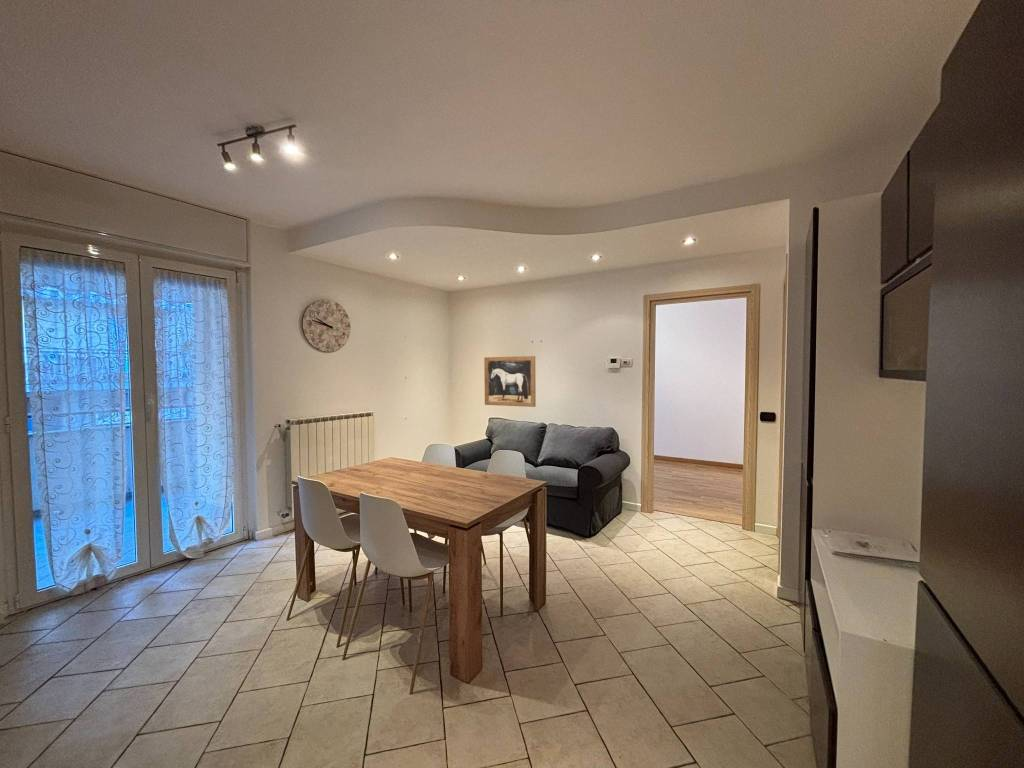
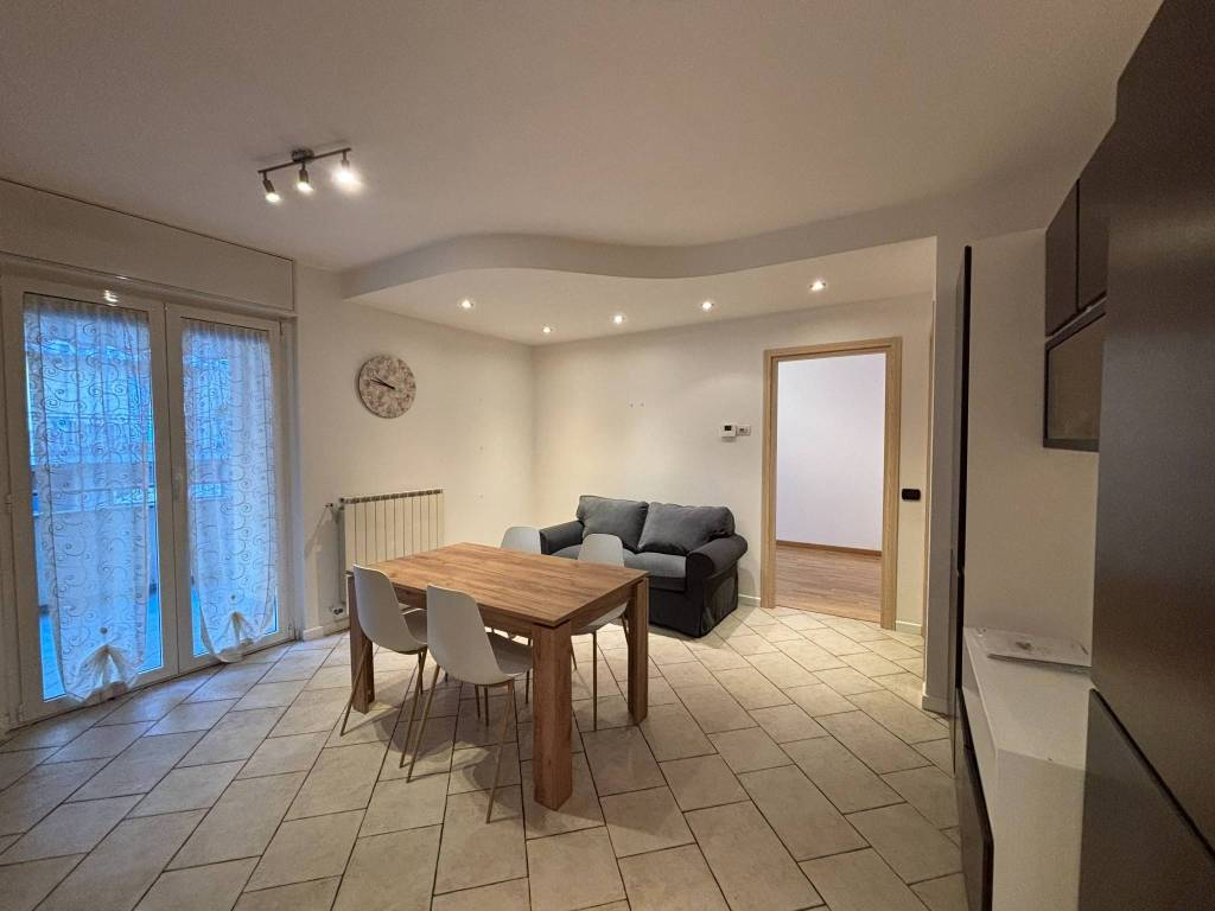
- wall art (509, 381)
